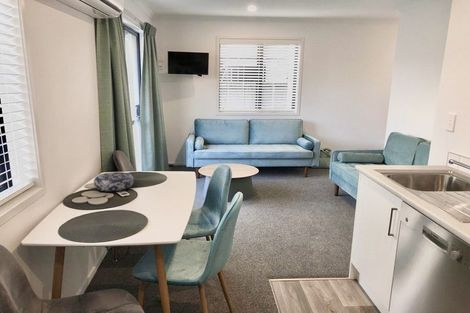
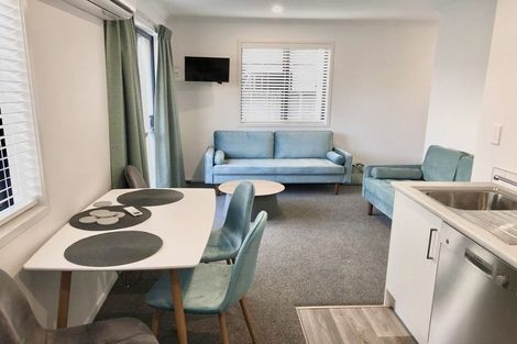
- decorative bowl (114, 181)
